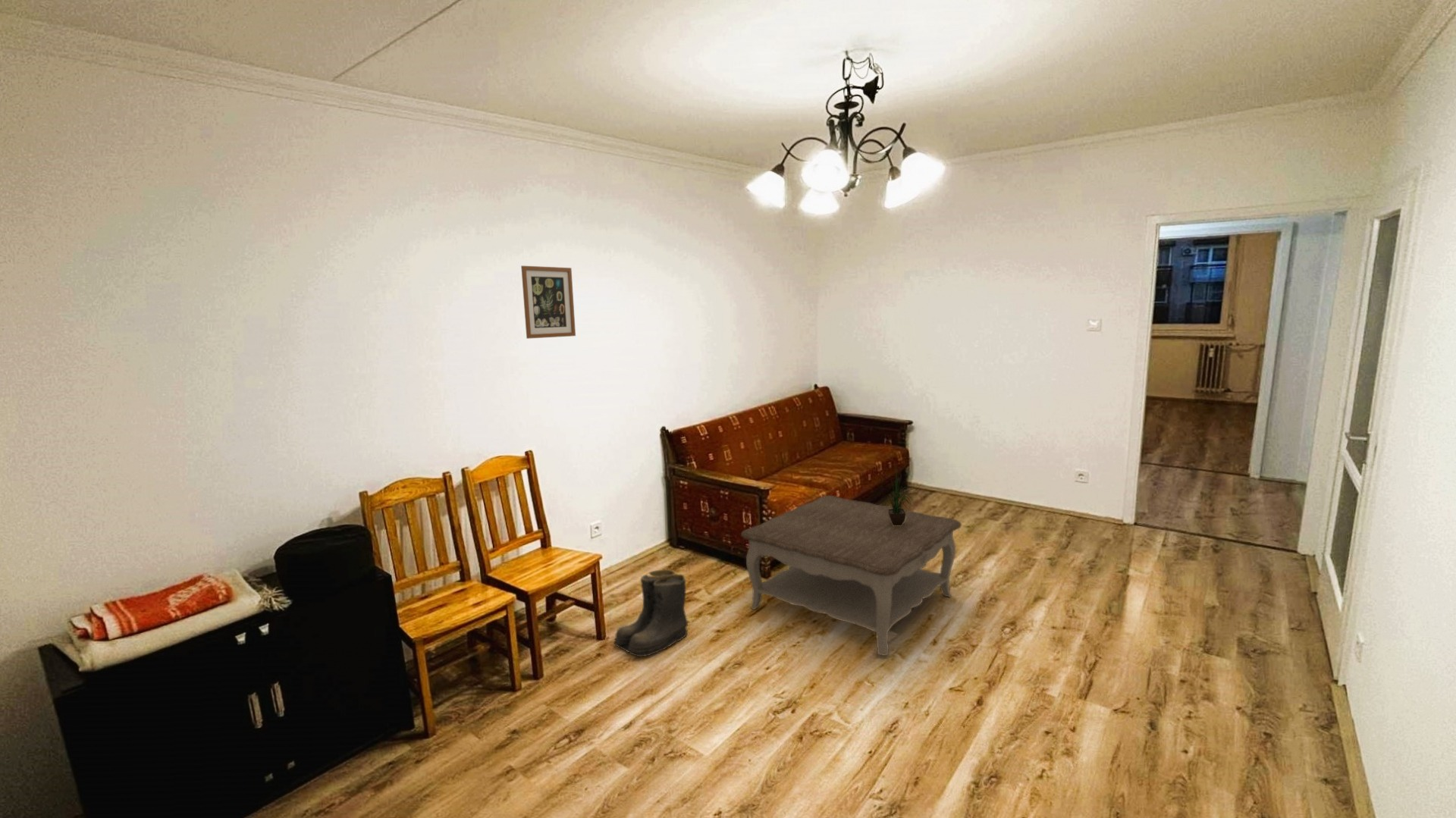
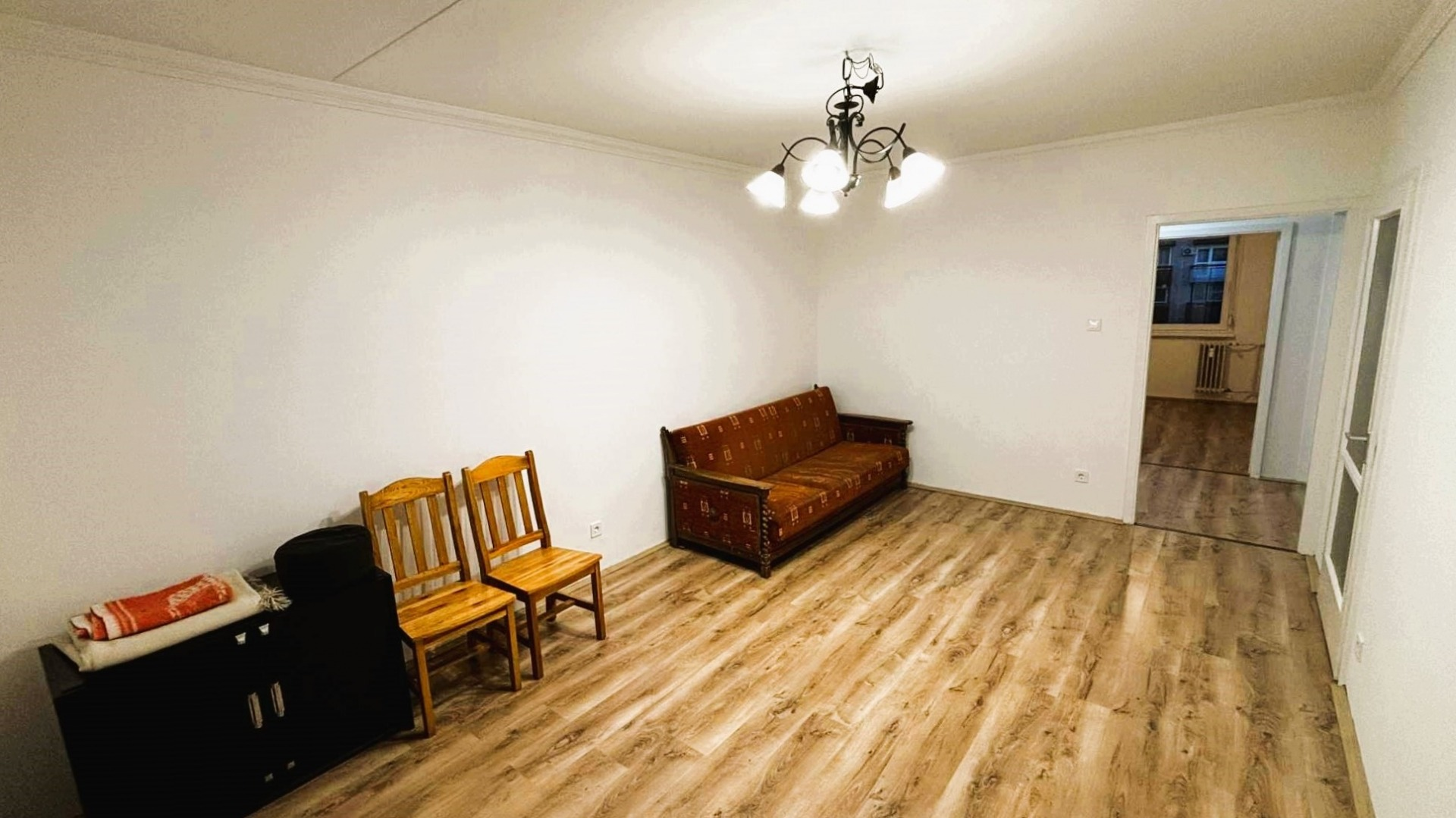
- potted plant (898, 494)
- coffee table (852, 563)
- wall art (549, 302)
- boots (651, 610)
